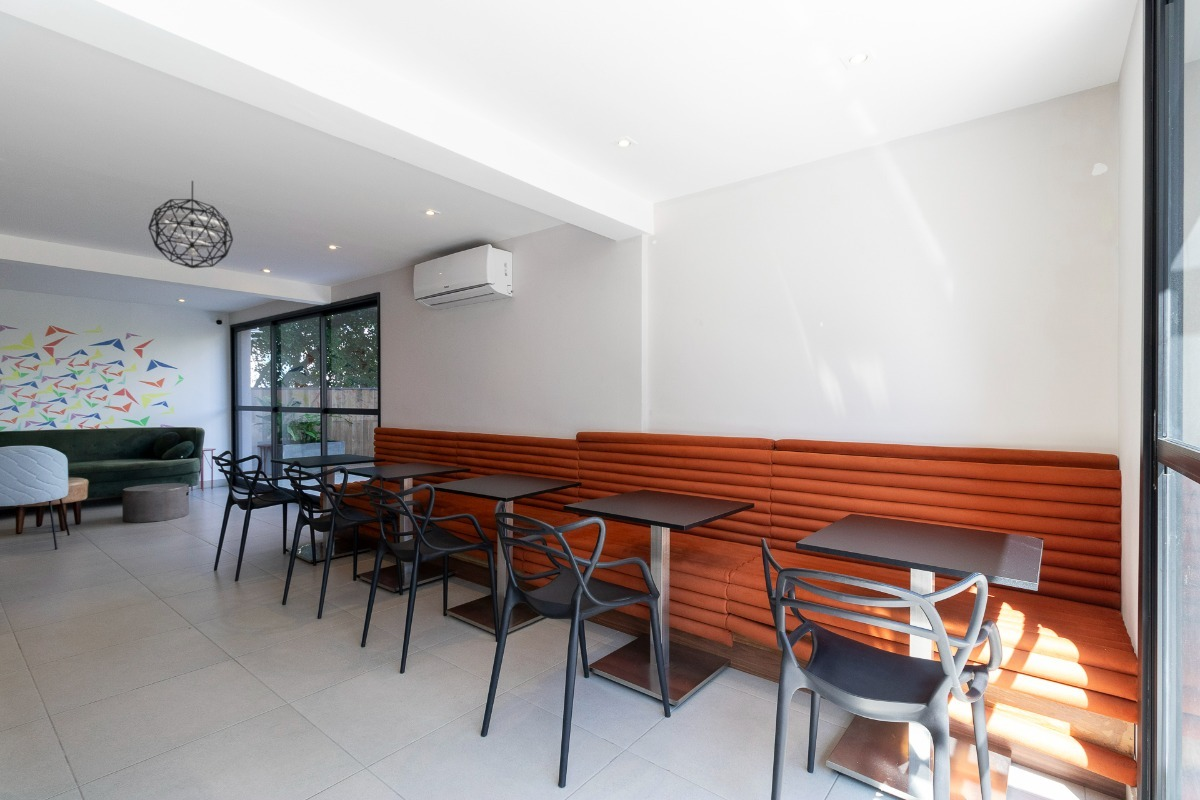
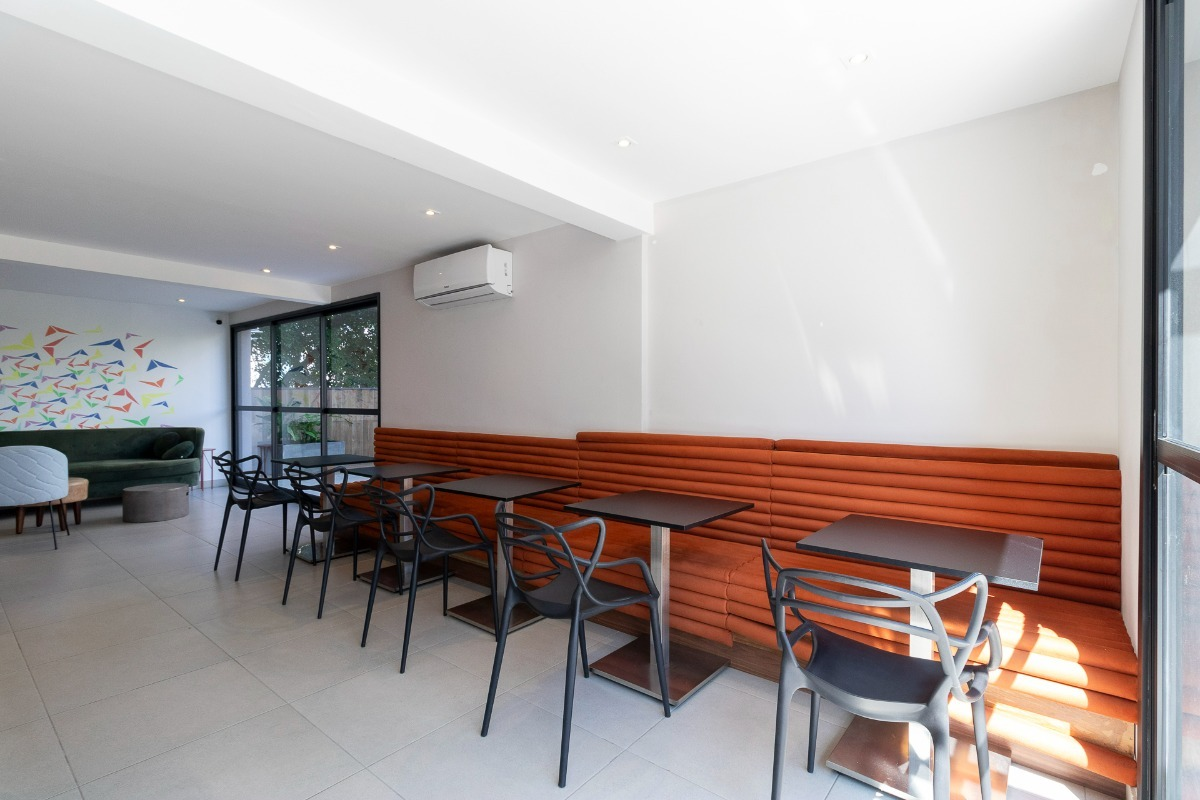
- pendant light (192, 224)
